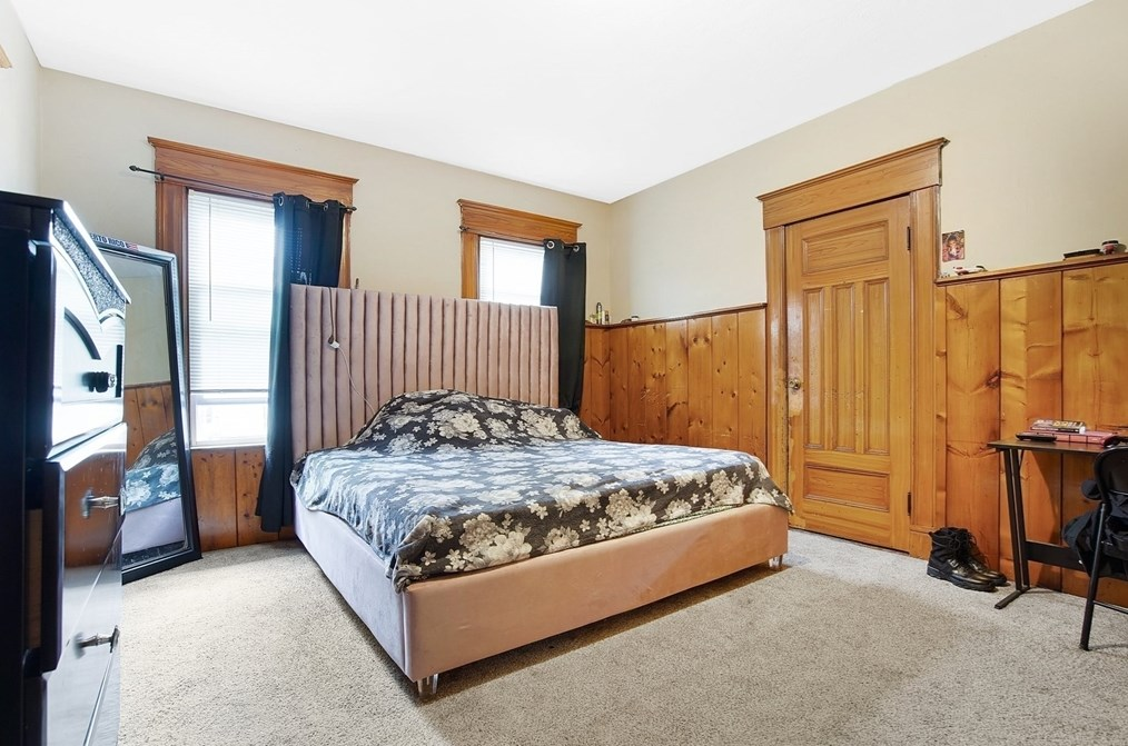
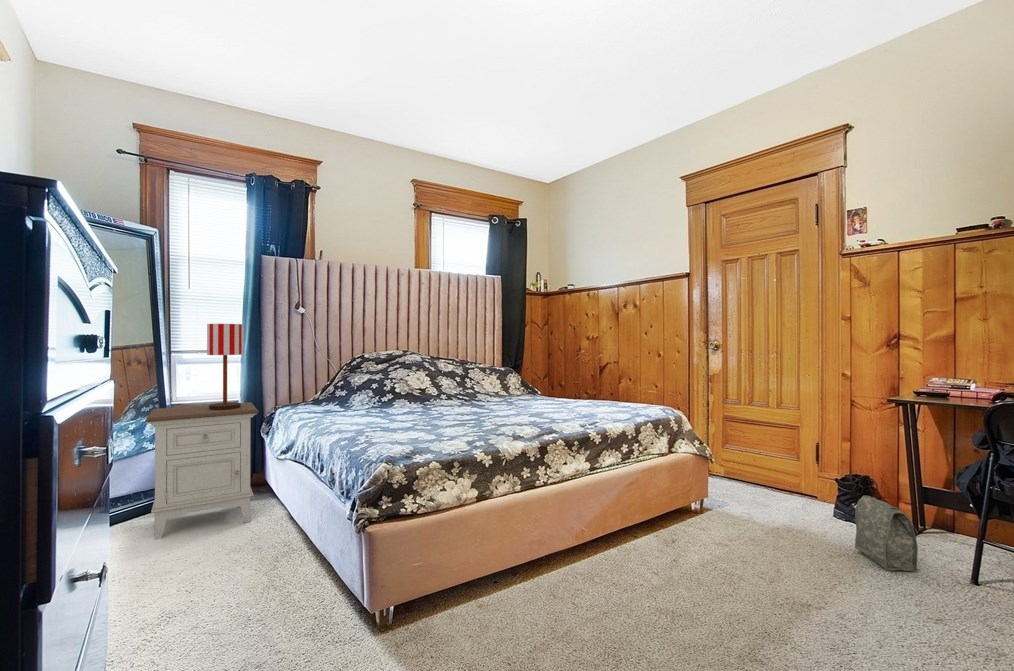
+ nightstand (204, 465)
+ bag (885, 530)
+ table lamp (225, 365)
